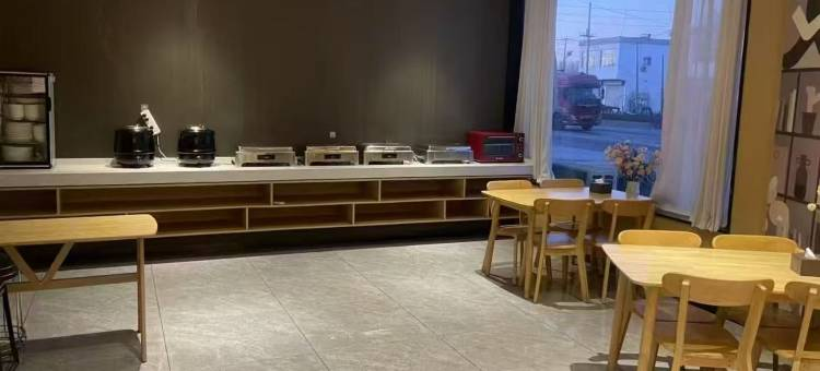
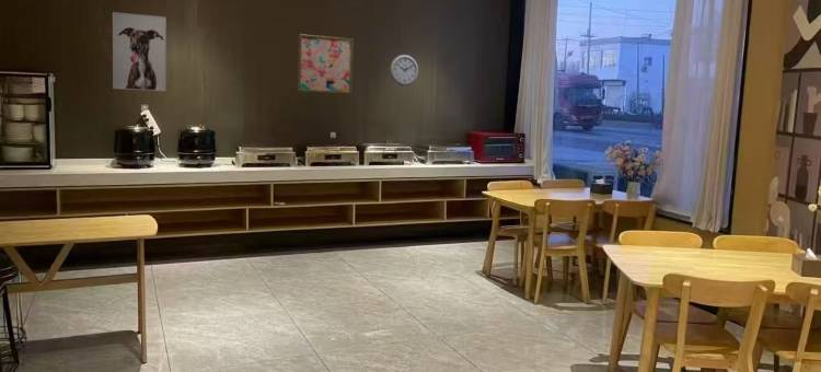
+ wall art (325, 65)
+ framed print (139, 53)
+ wall clock (404, 70)
